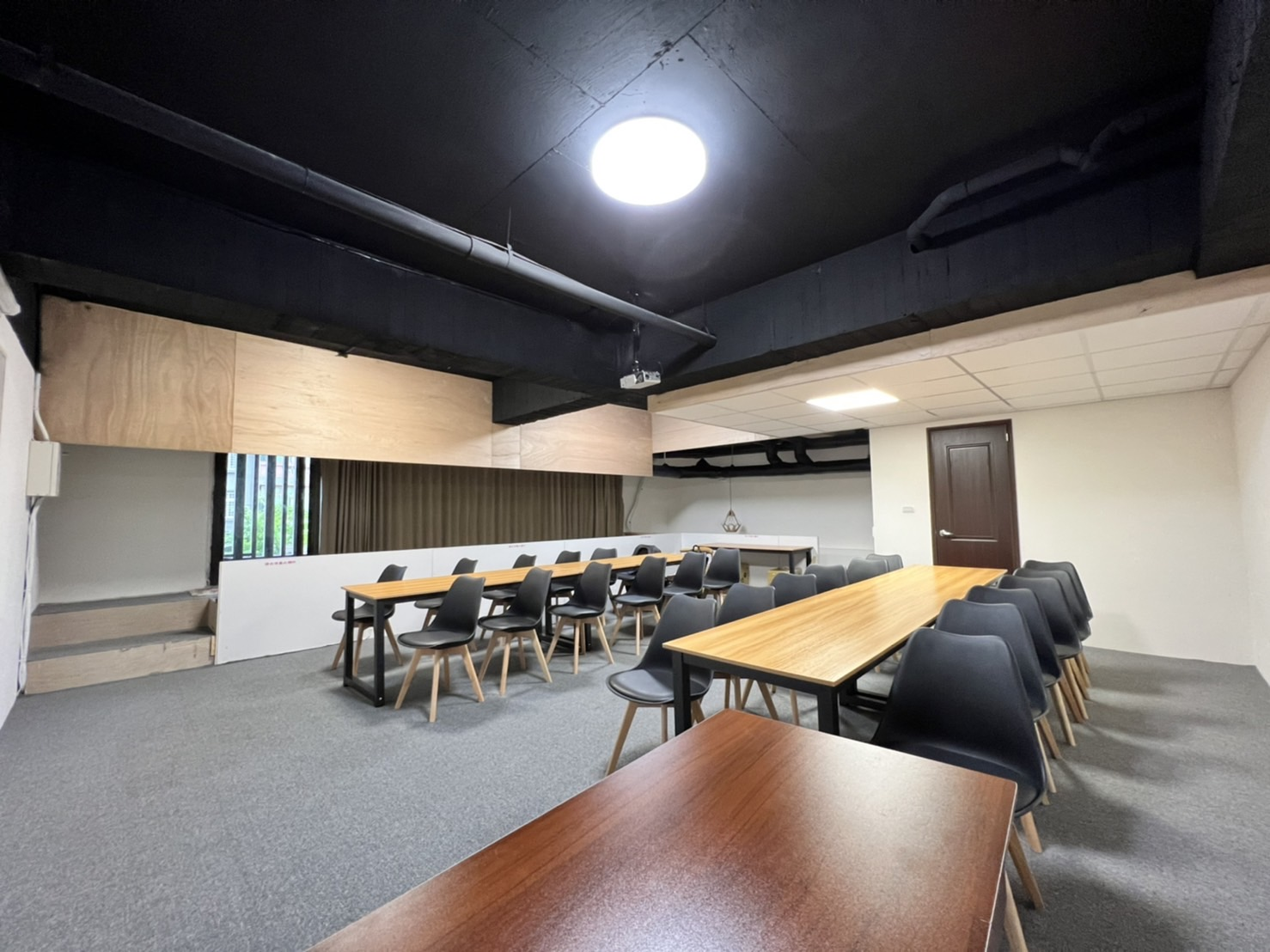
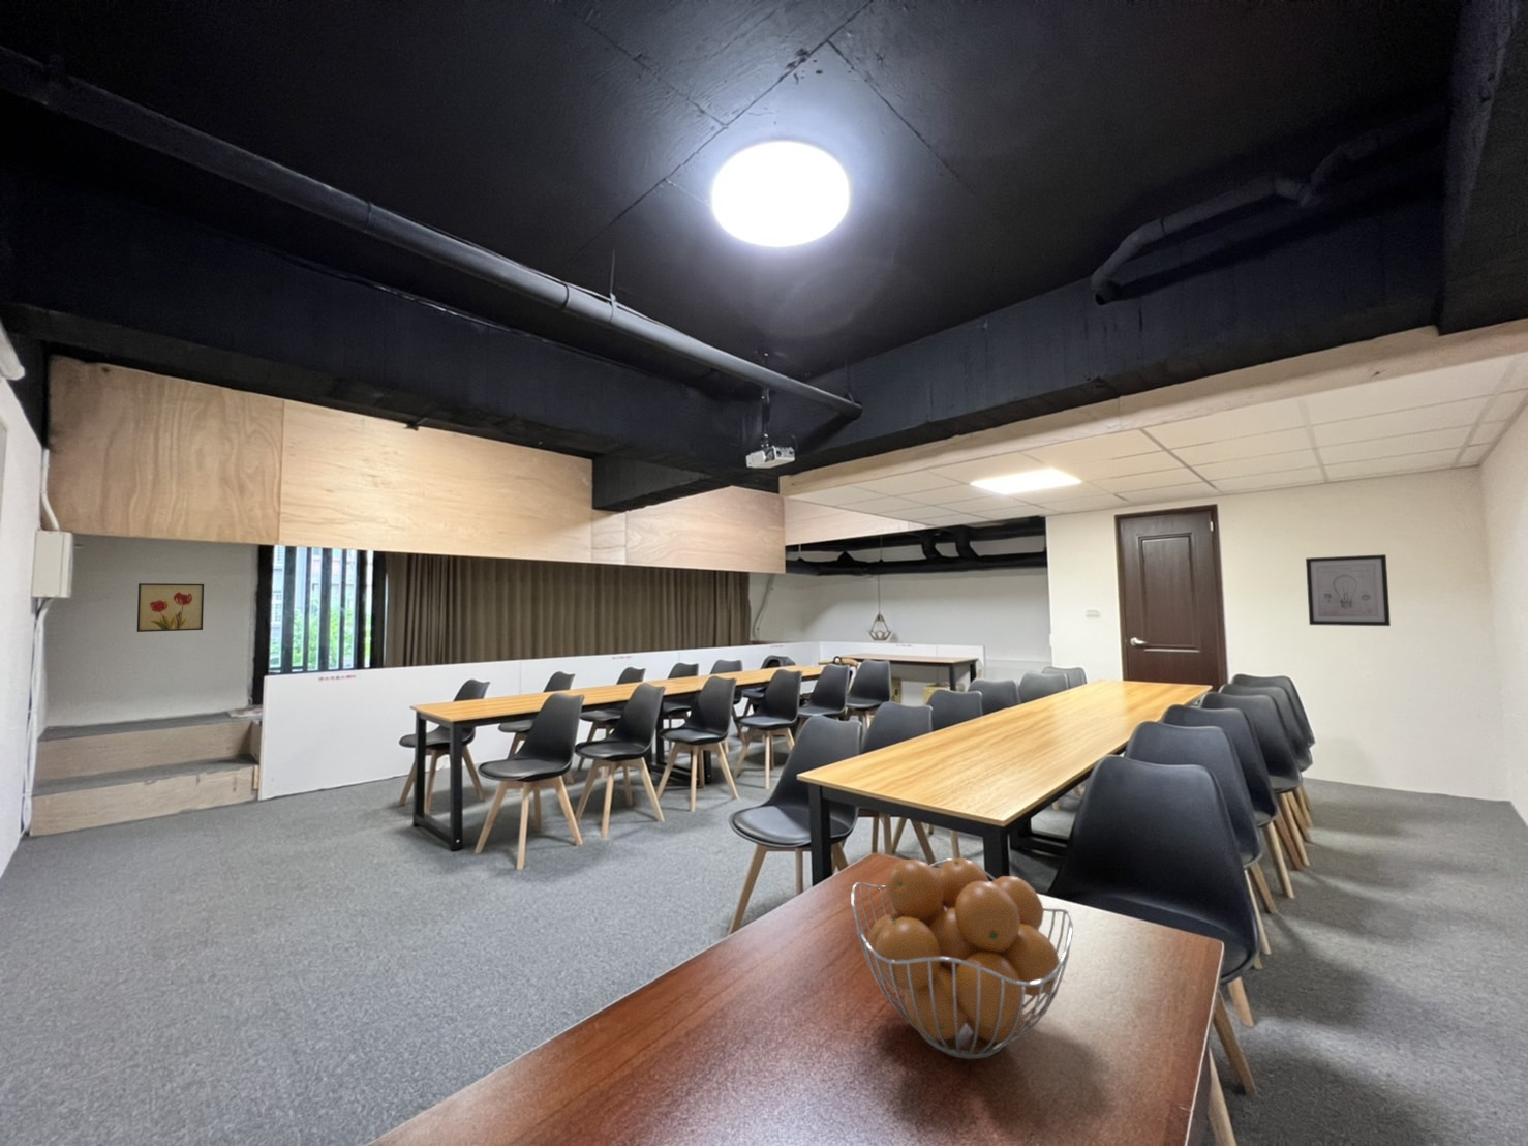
+ wall art (1346, 591)
+ wall art (171, 607)
+ fruit basket (958, 949)
